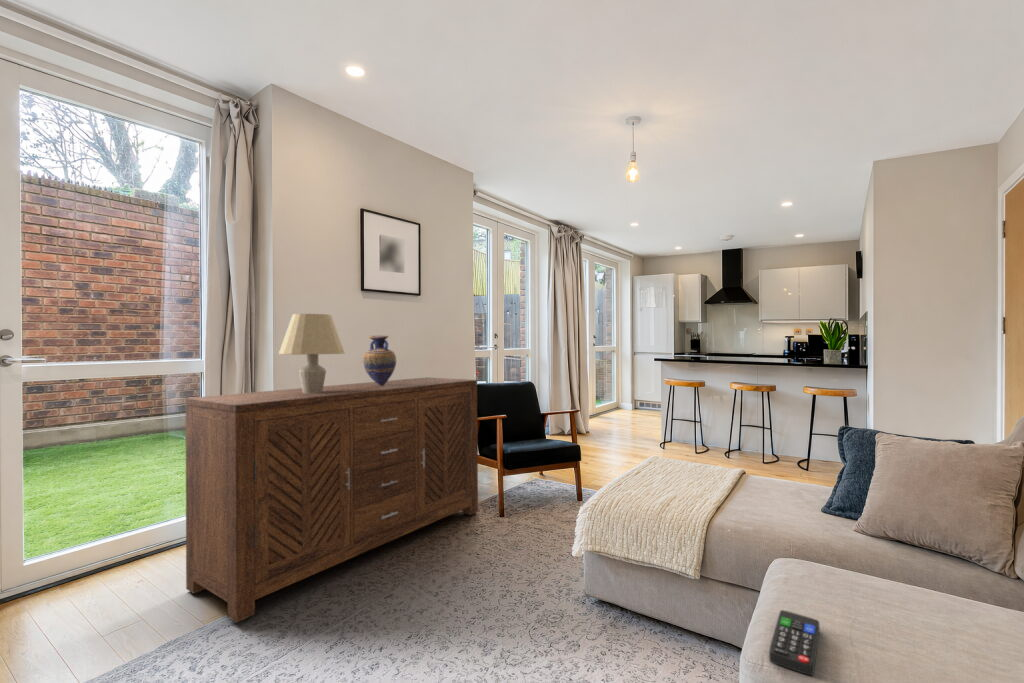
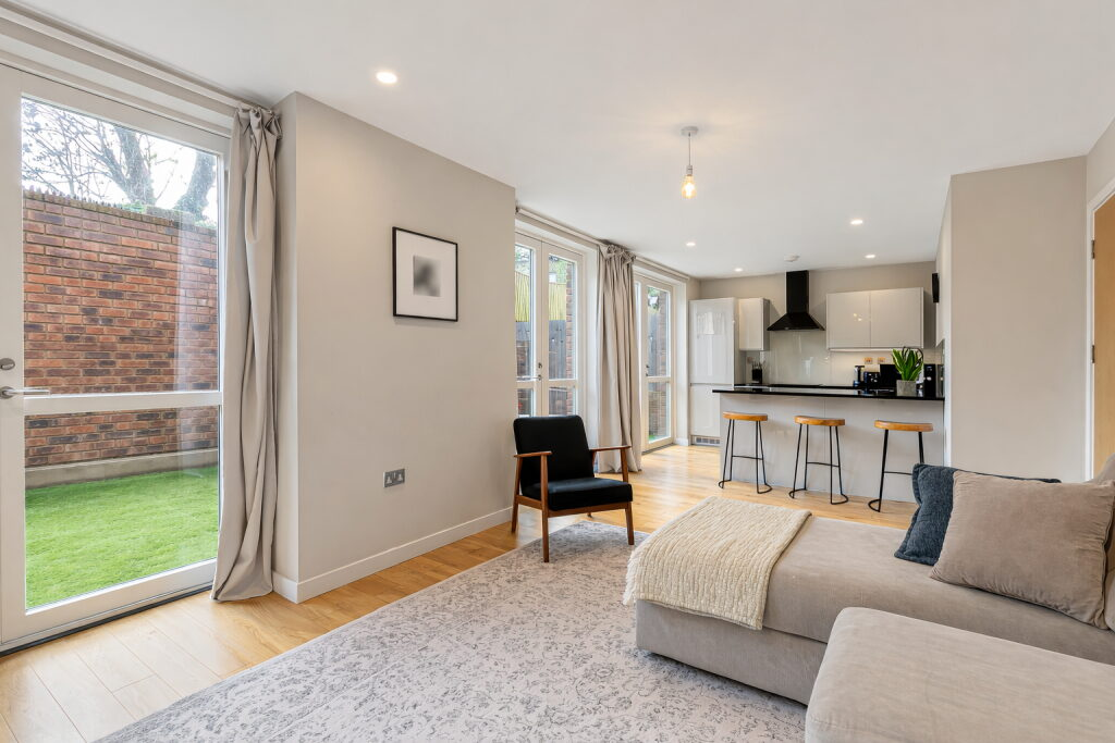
- sideboard (359, 466)
- remote control (795, 639)
- vase (379, 360)
- table lamp (312, 353)
